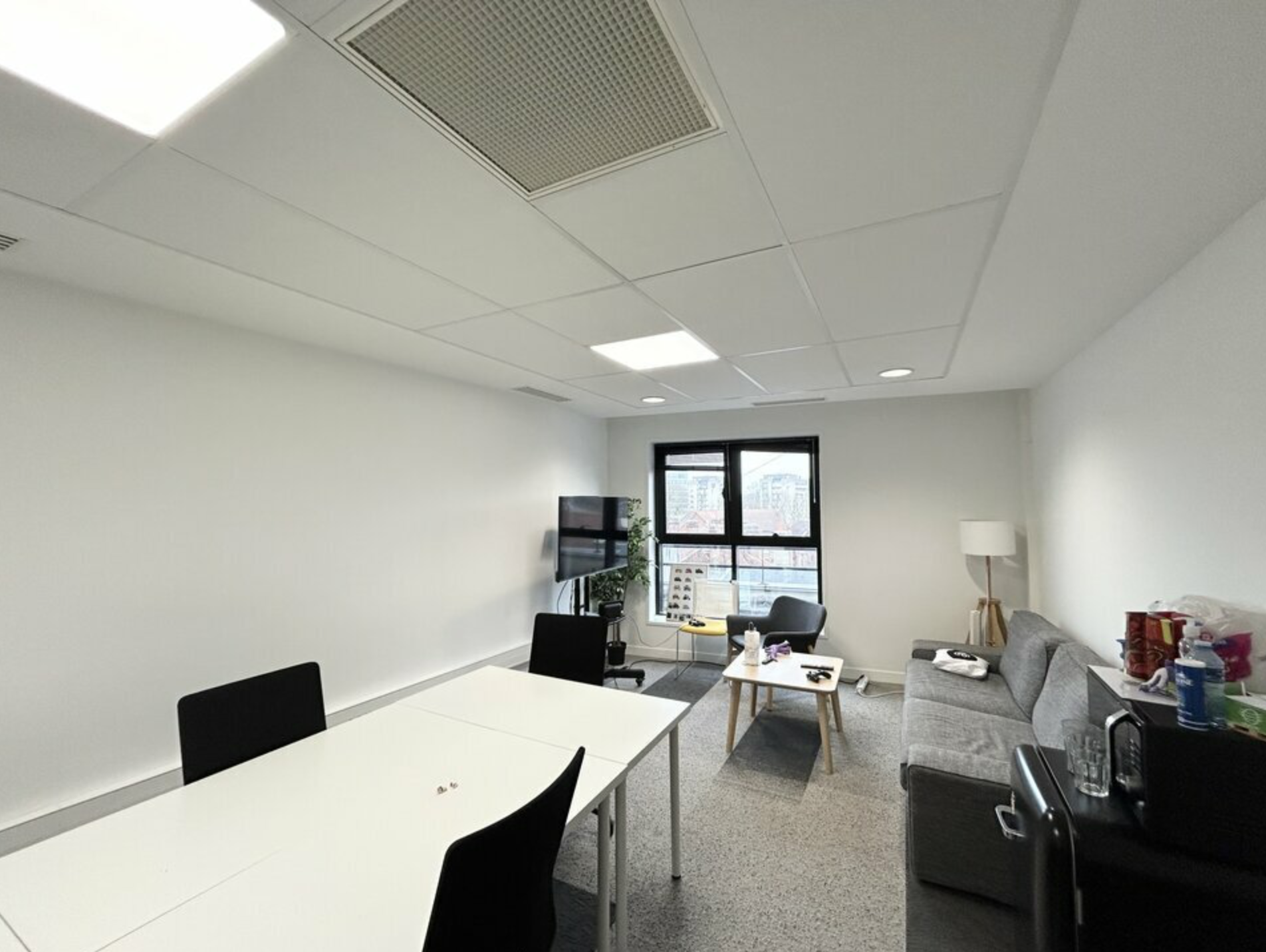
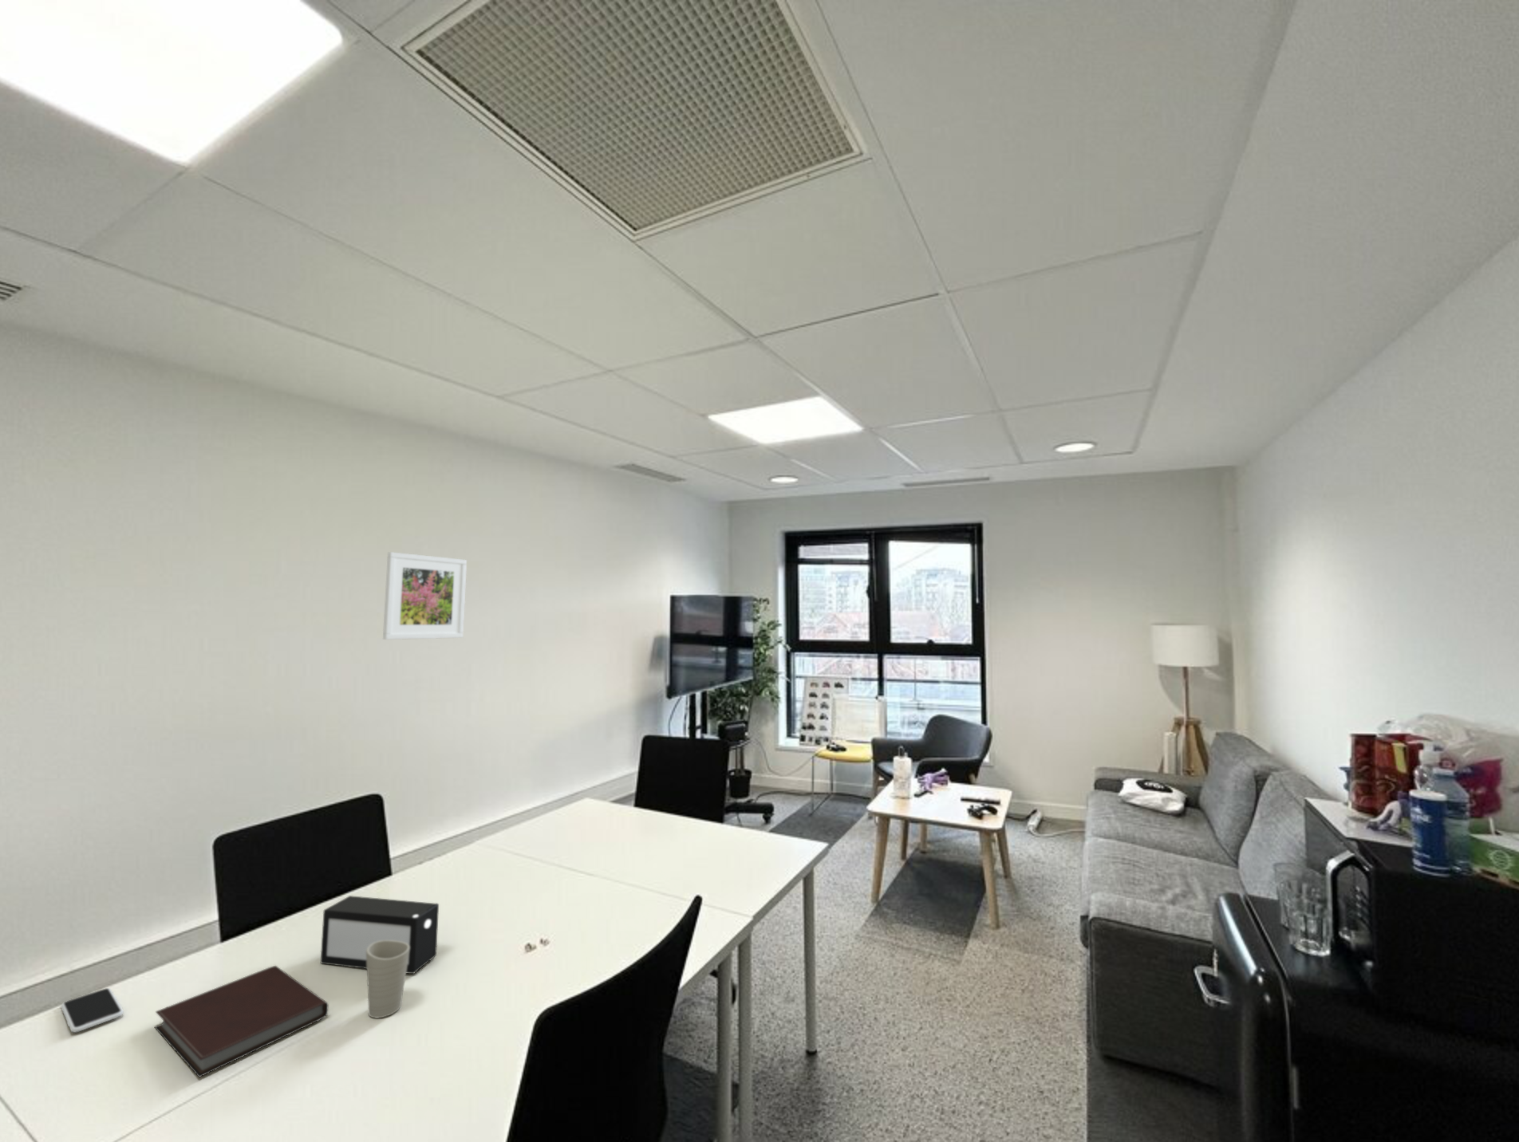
+ cup (386, 976)
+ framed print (427, 596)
+ speaker (380, 933)
+ notebook (242, 1014)
+ smartphone (91, 1009)
